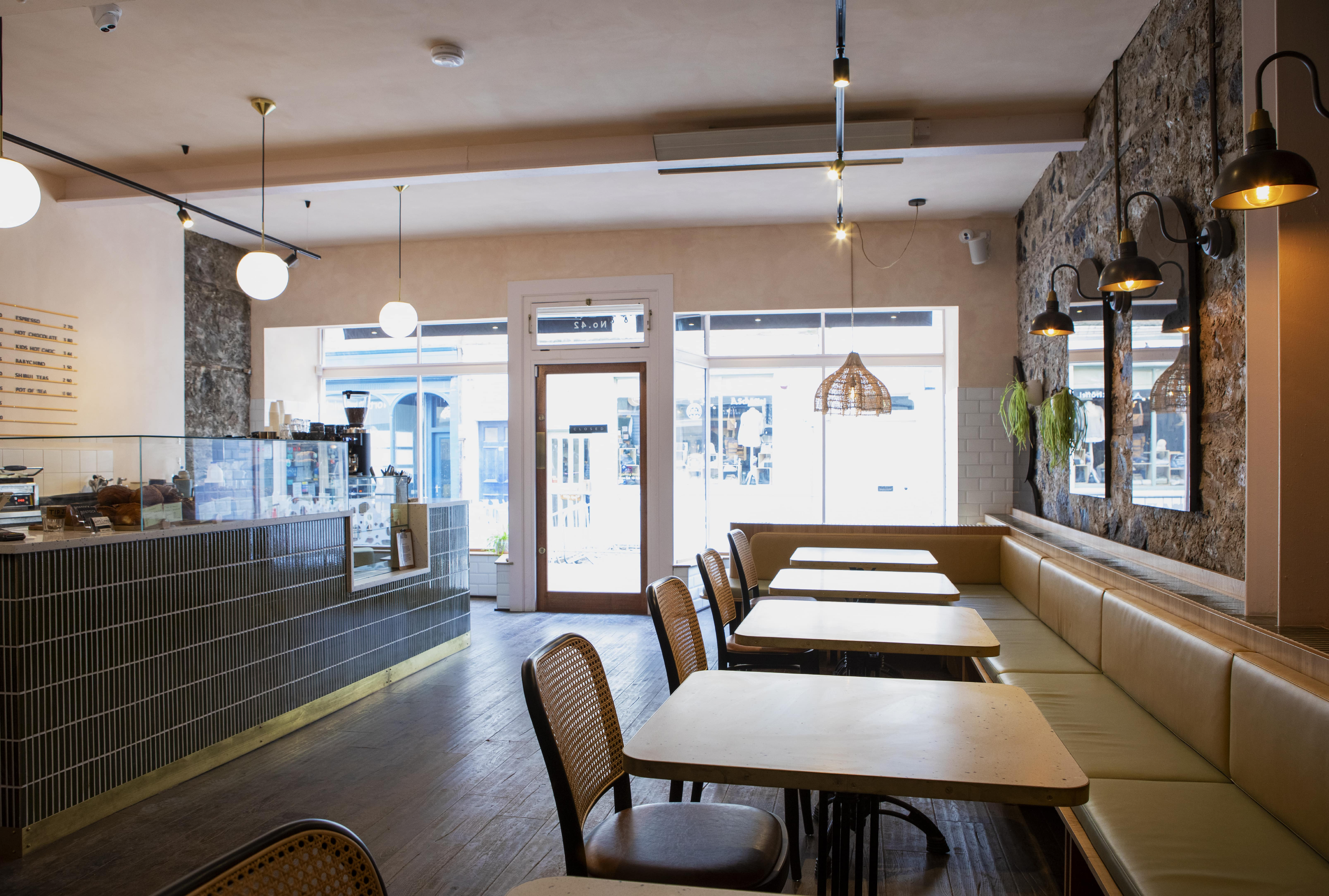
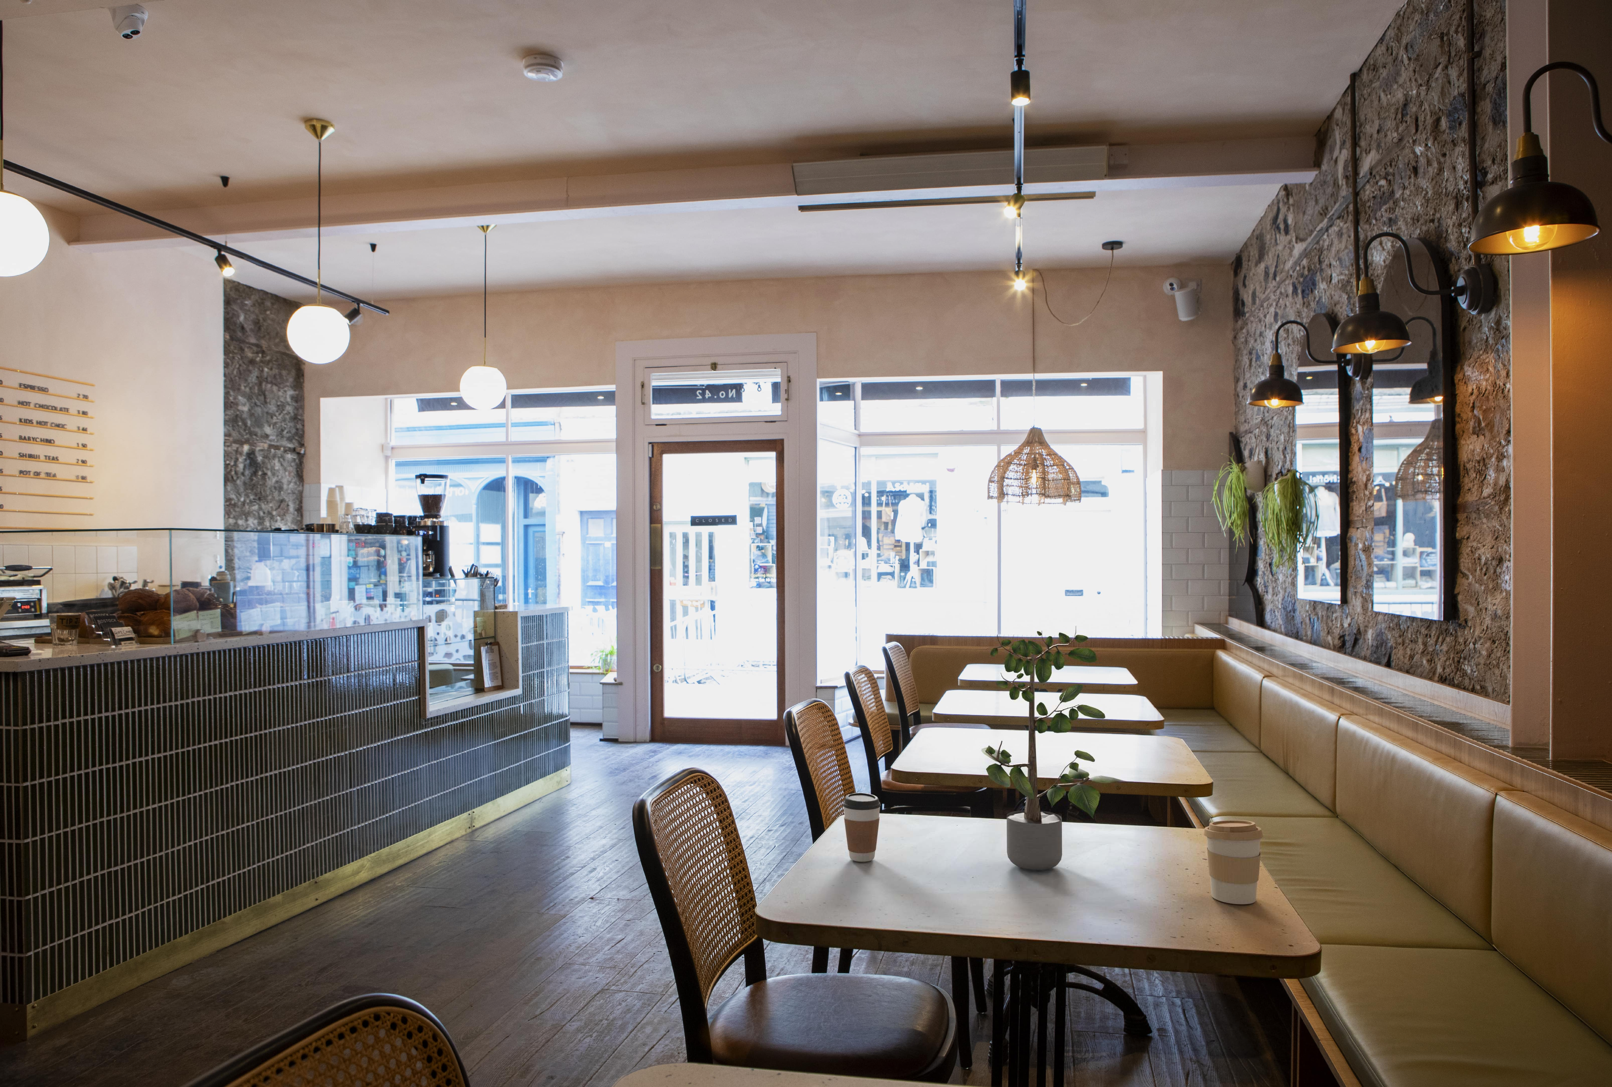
+ coffee cup (1234, 859)
+ potted plant (1055, 733)
+ coffee cup (862, 827)
